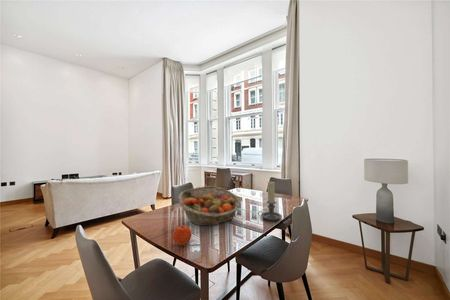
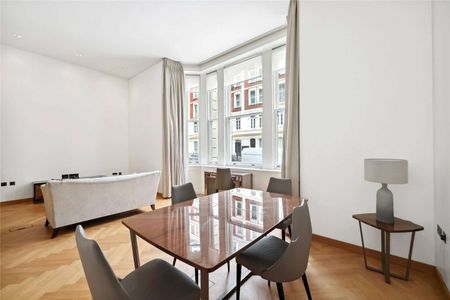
- fruit (182, 235)
- fruit basket (210, 204)
- candle holder (269, 199)
